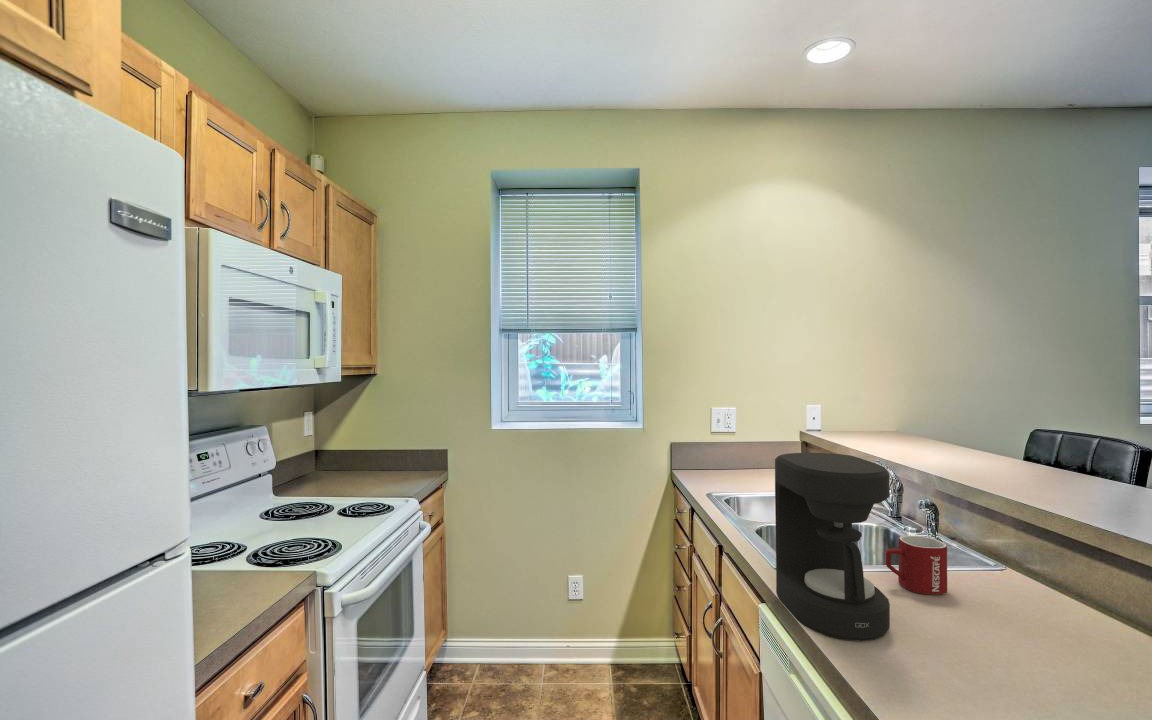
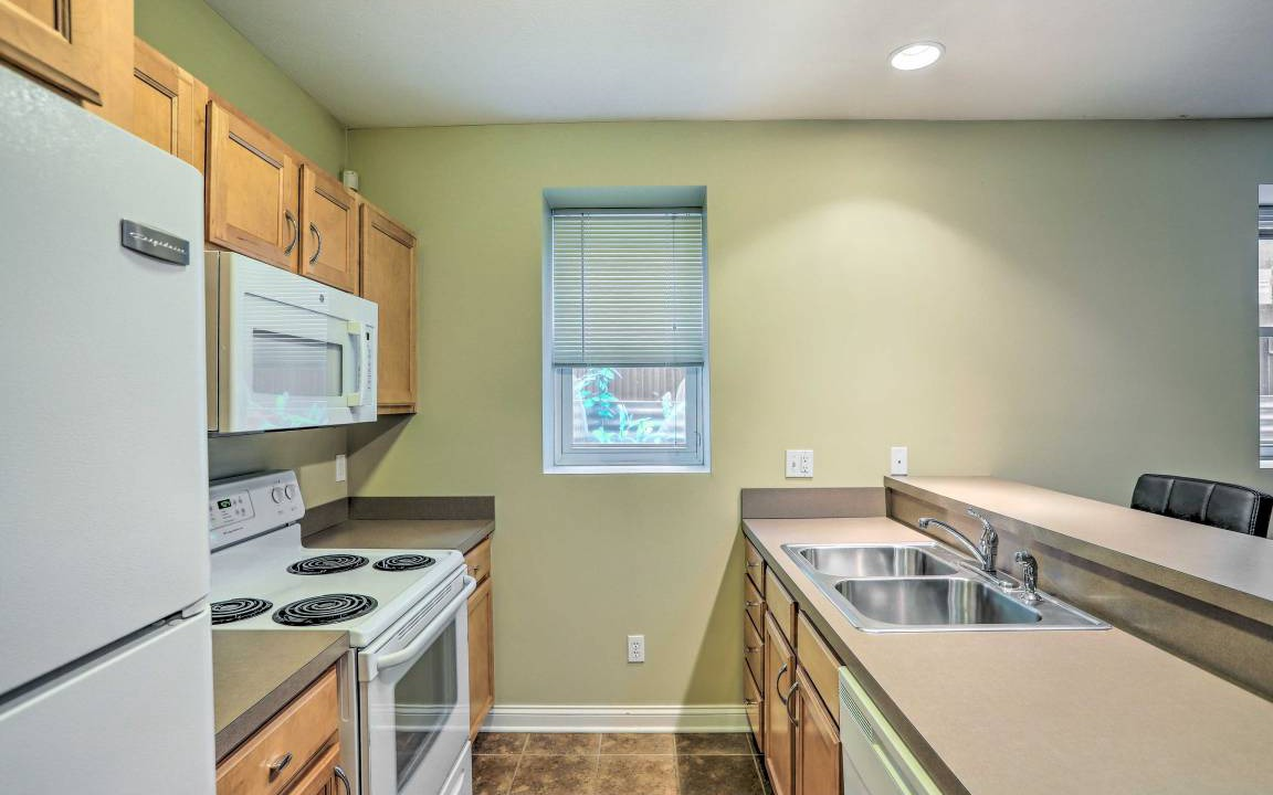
- mug (914, 564)
- coffee maker (832, 537)
